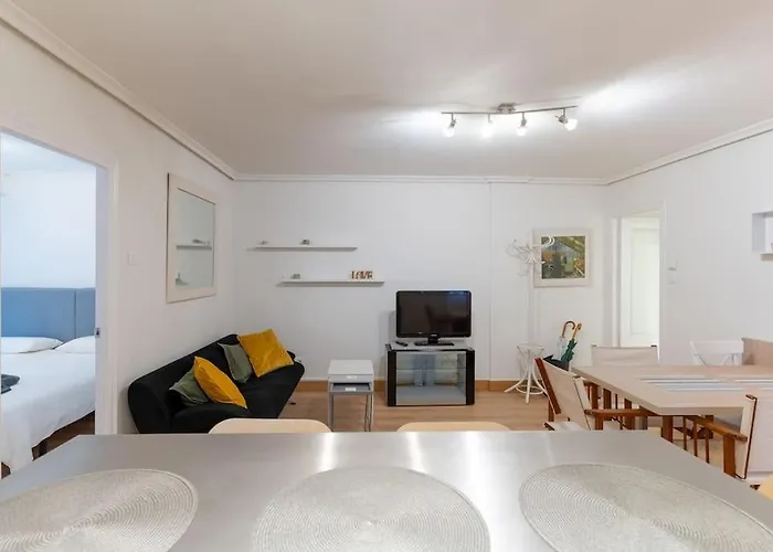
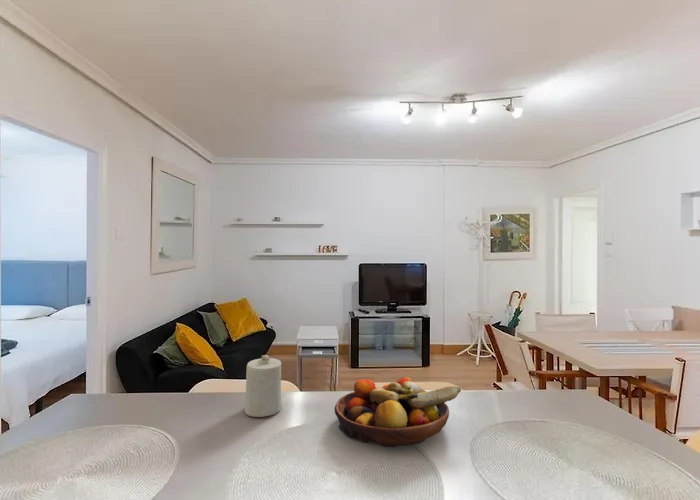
+ fruit bowl (392, 400)
+ candle (263, 381)
